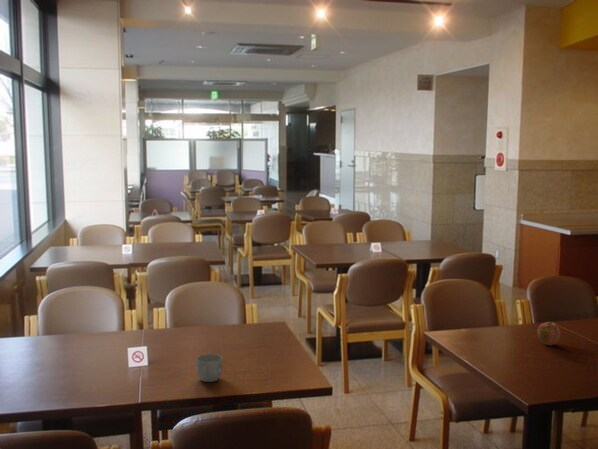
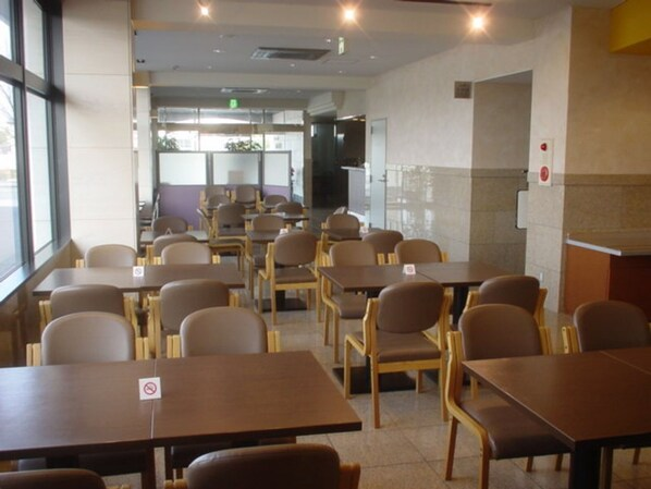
- mug (208, 369)
- apple (549, 332)
